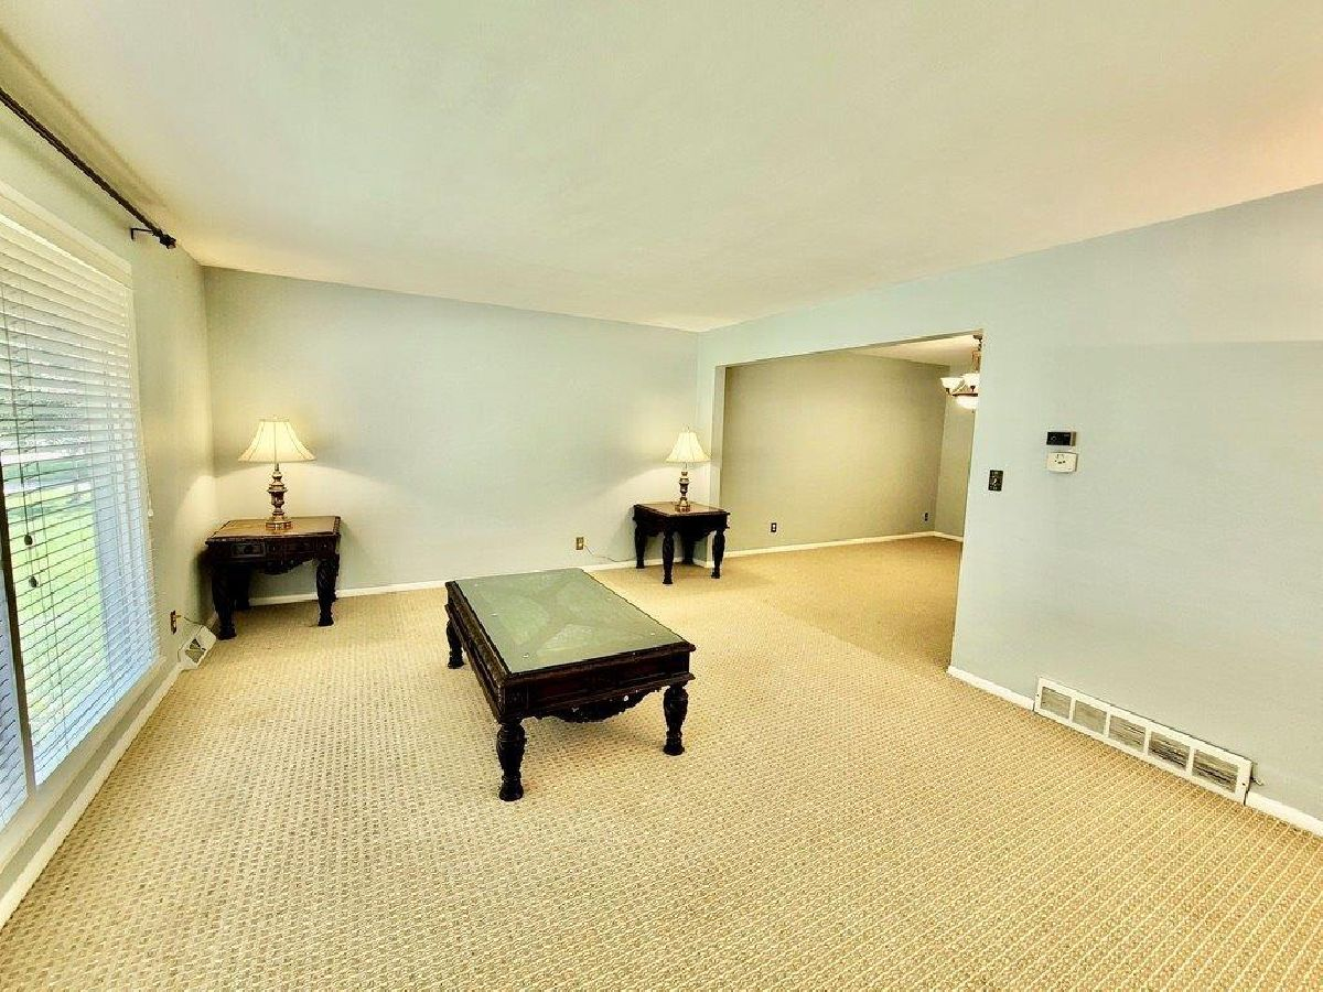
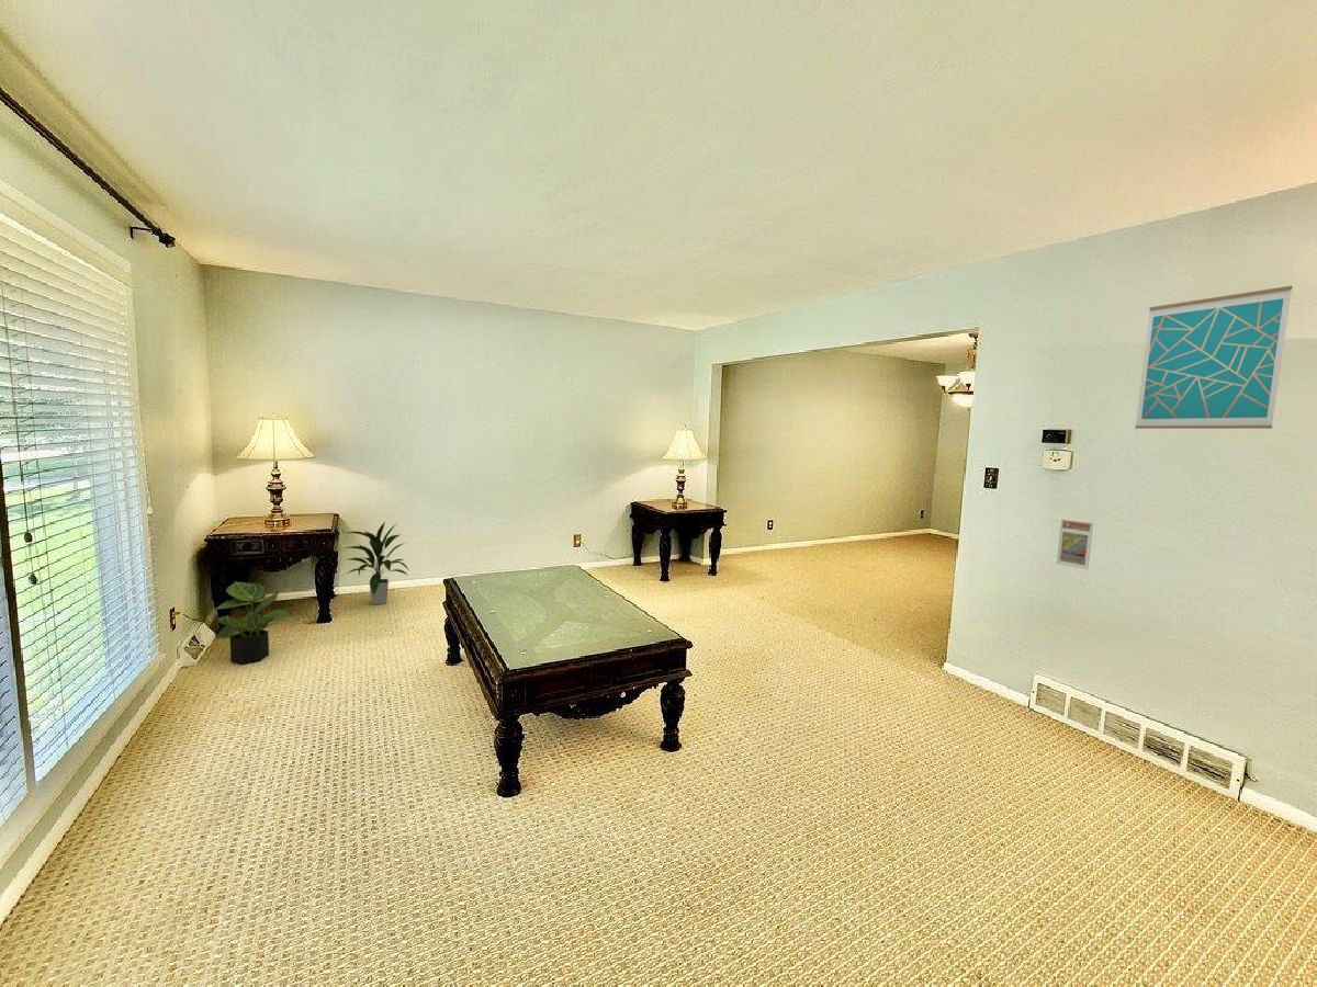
+ wall art (1206, 363)
+ indoor plant (376, 563)
+ potted plant (254, 621)
+ trading card display case (1073, 543)
